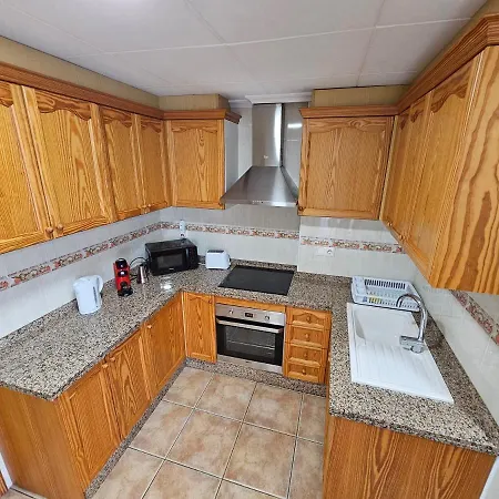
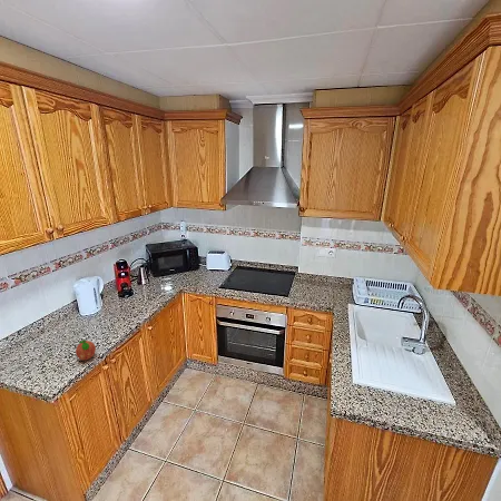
+ fruit (85, 348)
